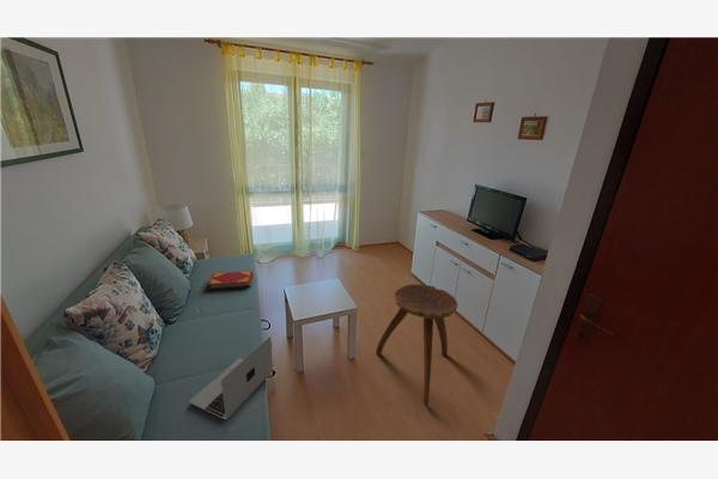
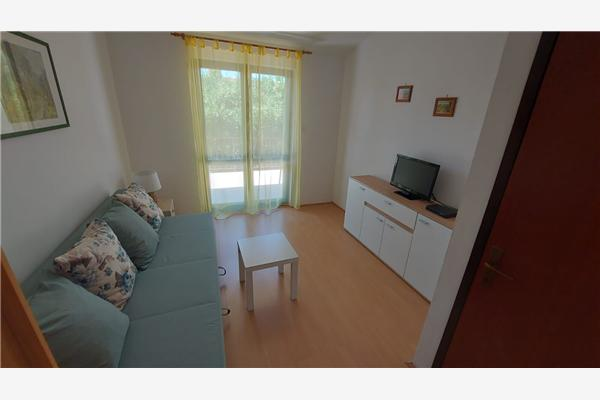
- laptop (231, 368)
- hardback book (231, 279)
- stool (424, 329)
